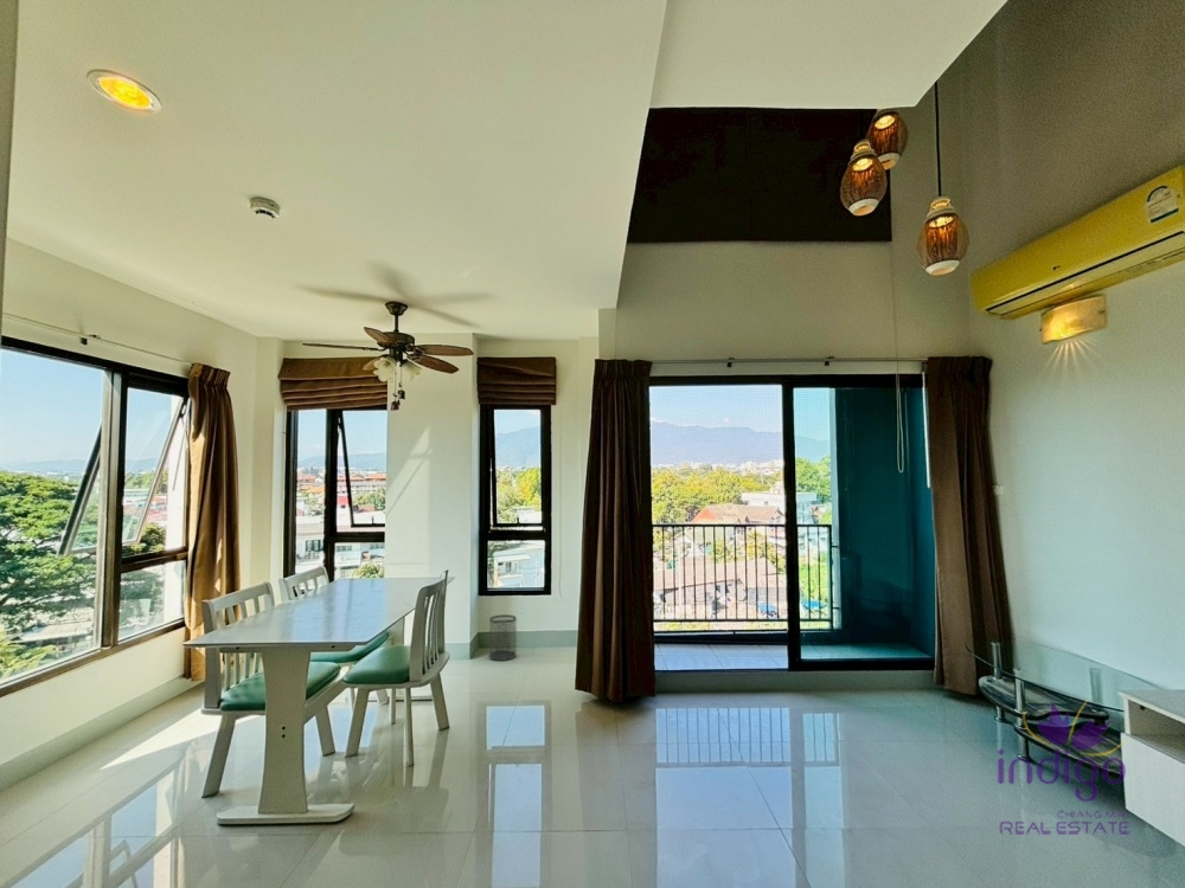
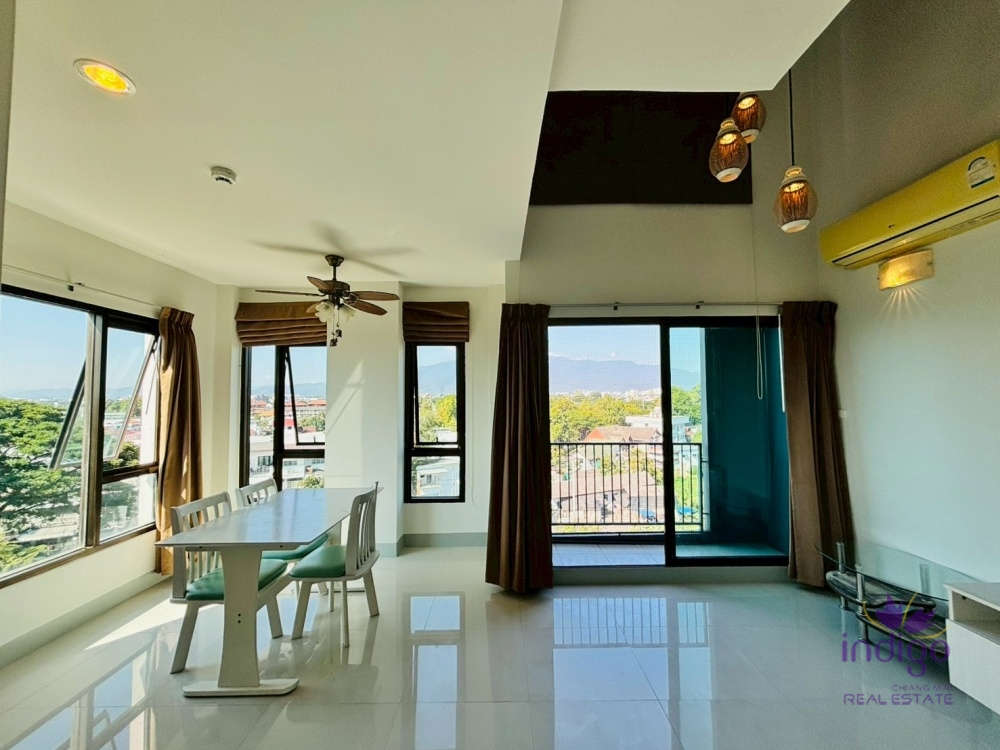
- wastebasket (502, 637)
